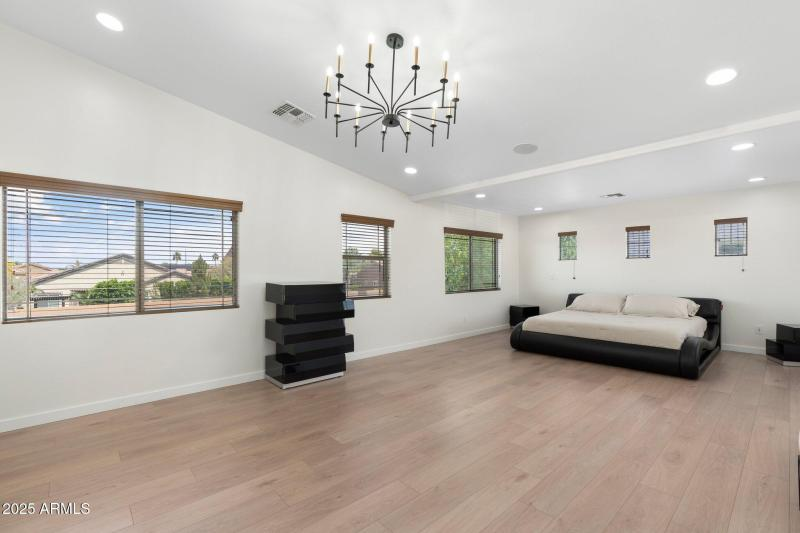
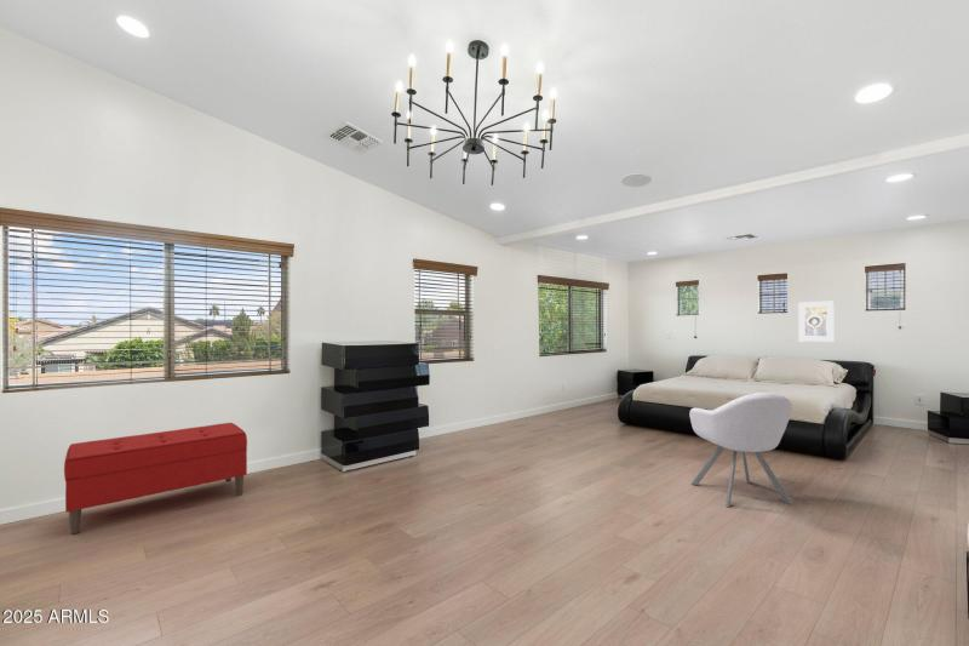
+ bench (162, 470)
+ chair (742, 441)
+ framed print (815, 321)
